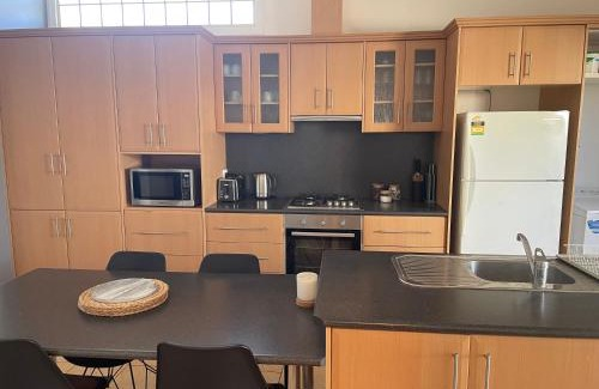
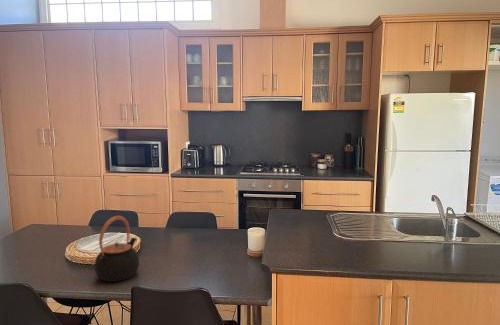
+ teapot (119, 244)
